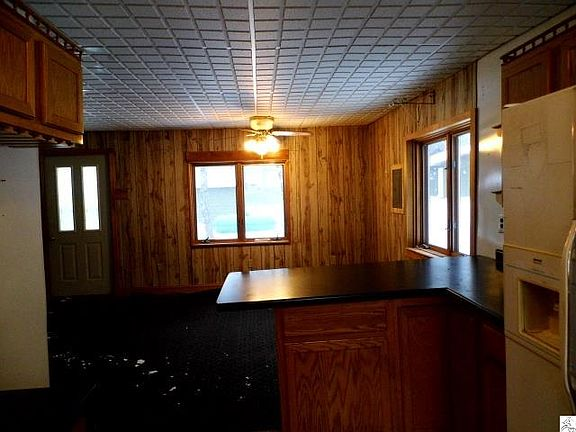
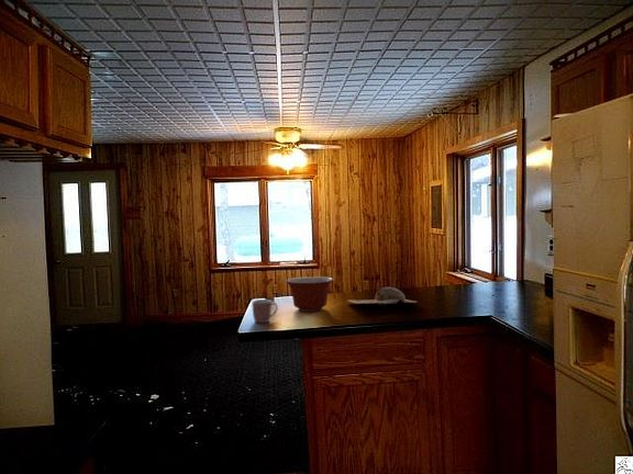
+ cup (265, 311)
+ mixing bowl (310, 294)
+ chopping board (380, 296)
